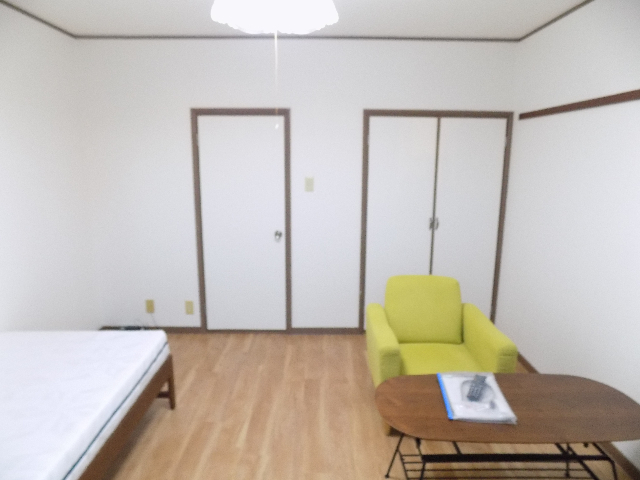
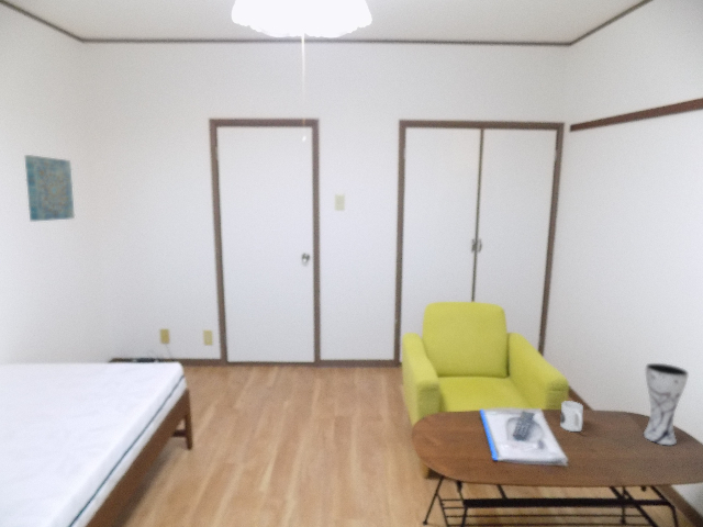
+ vase (662, 403)
+ mug (573, 417)
+ wall art (51, 189)
